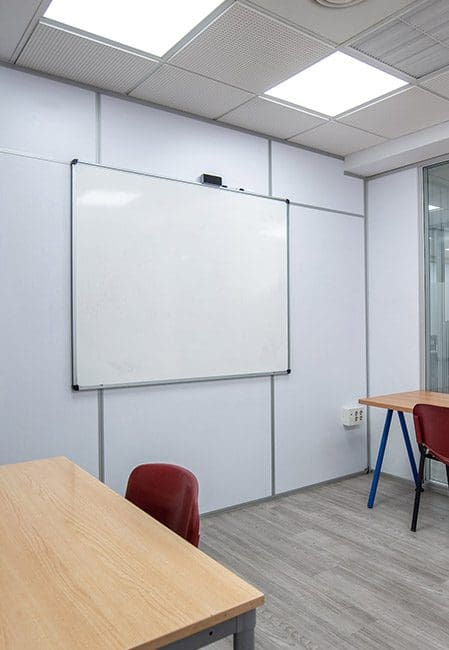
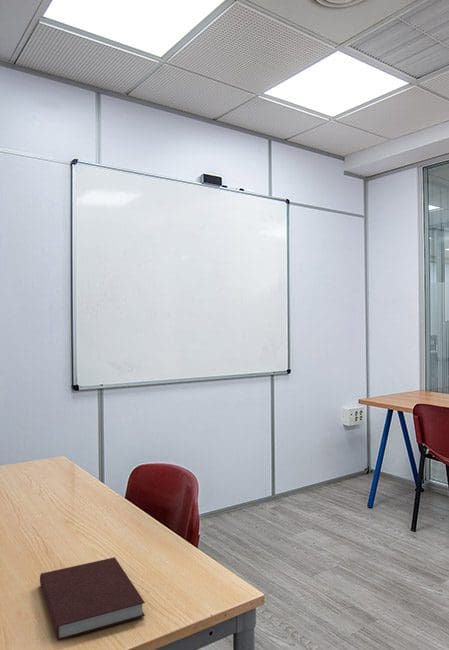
+ notebook (89, 593)
